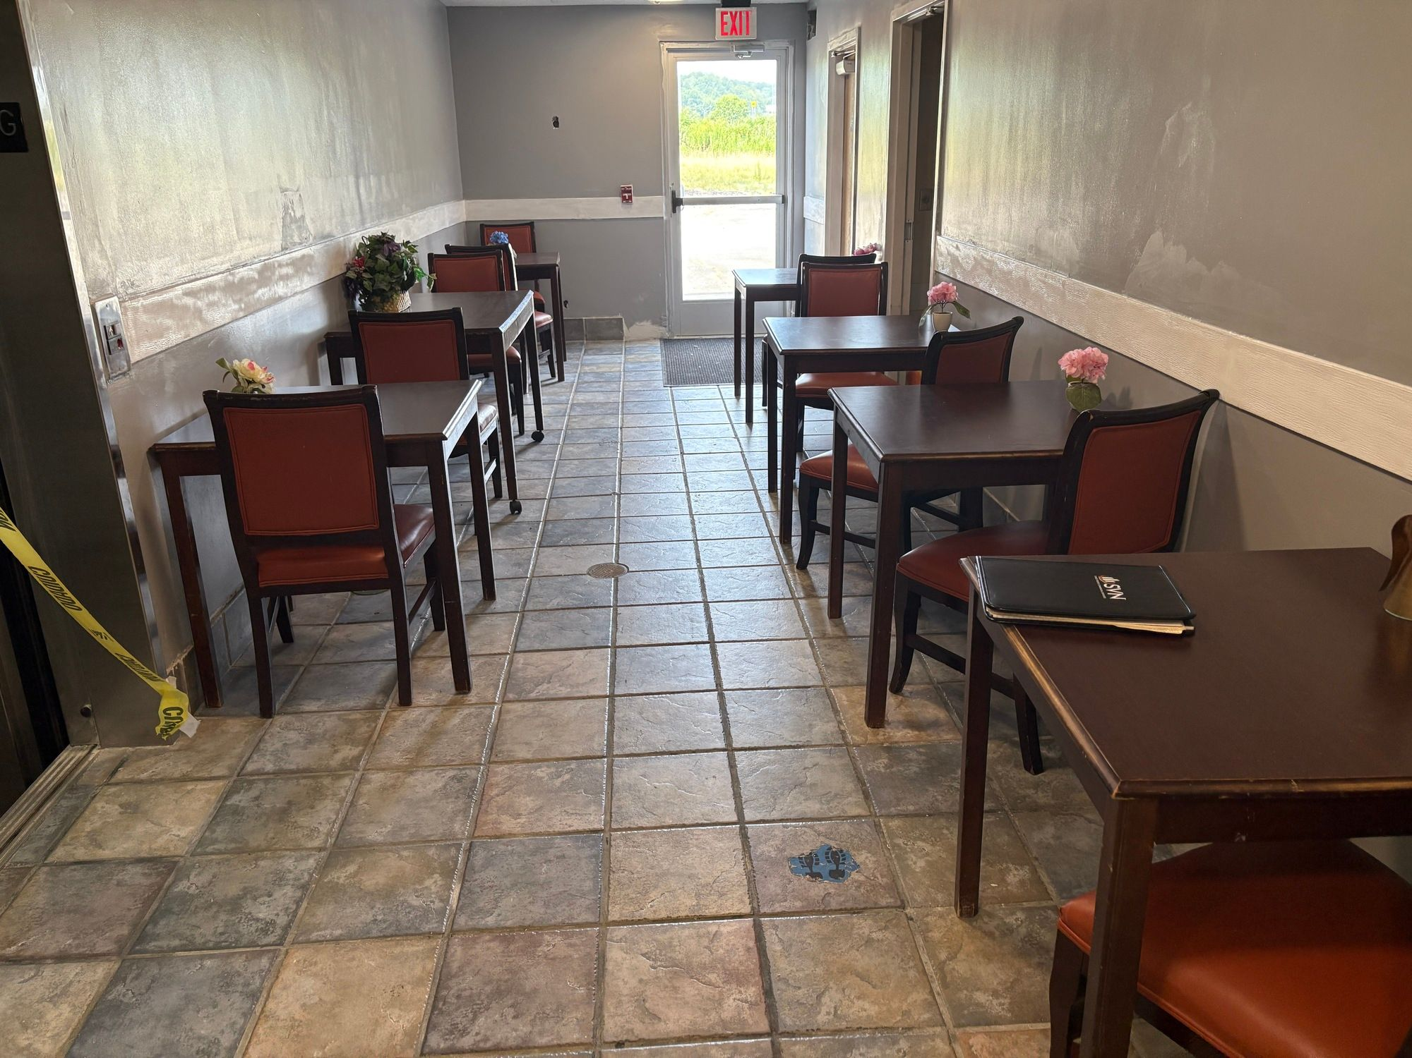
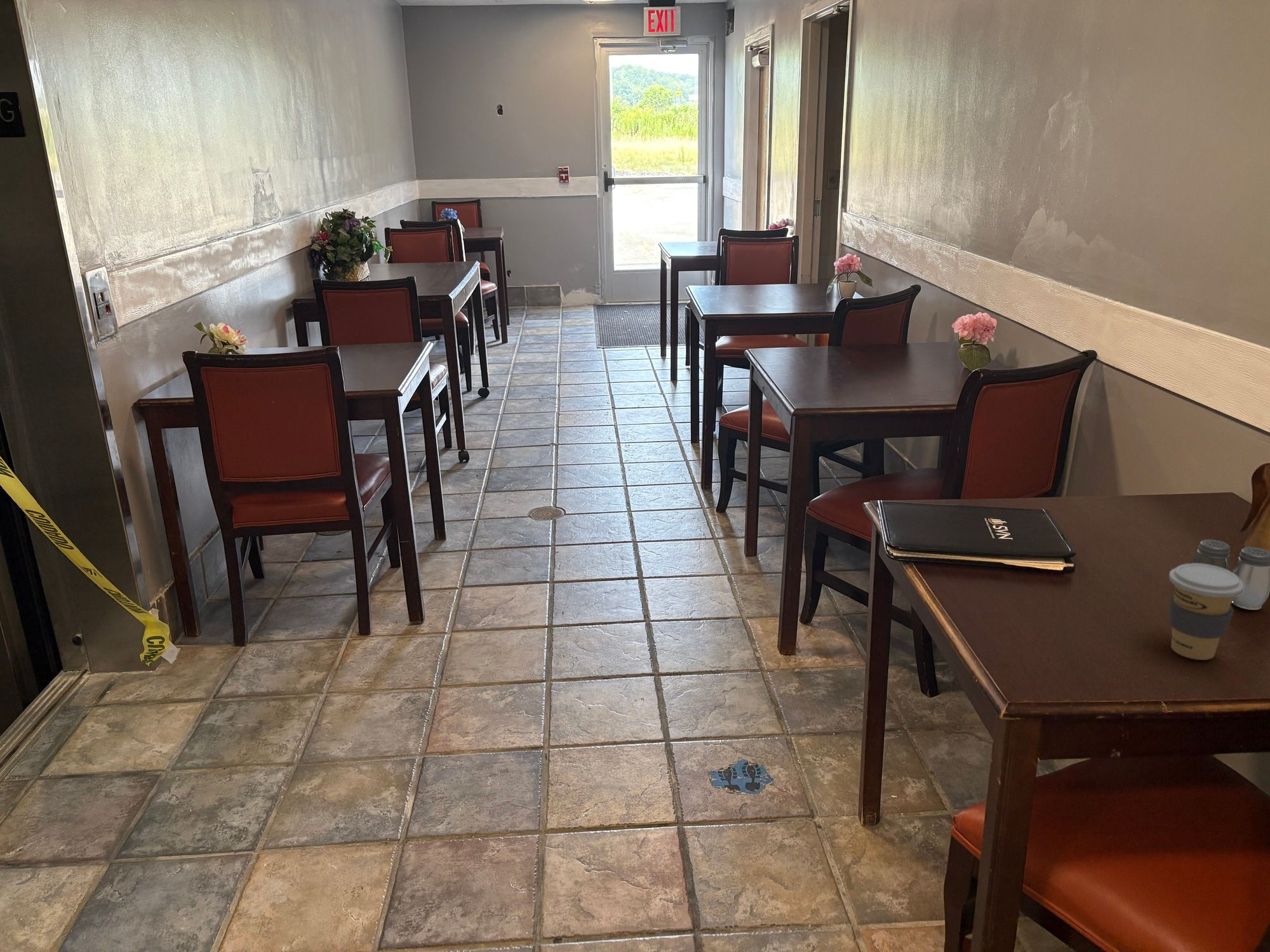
+ coffee cup (1200, 612)
+ salt and pepper shaker (1233, 572)
